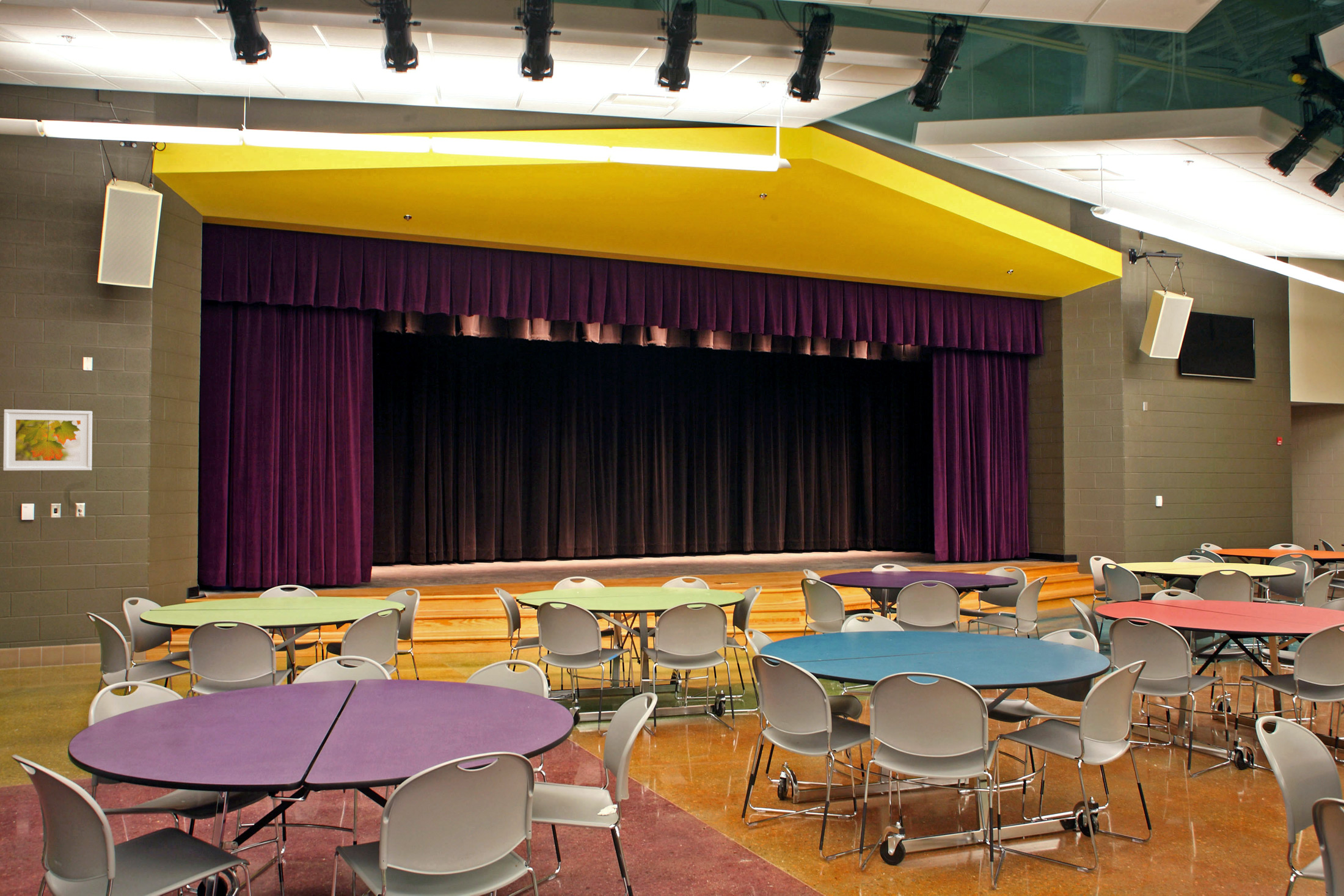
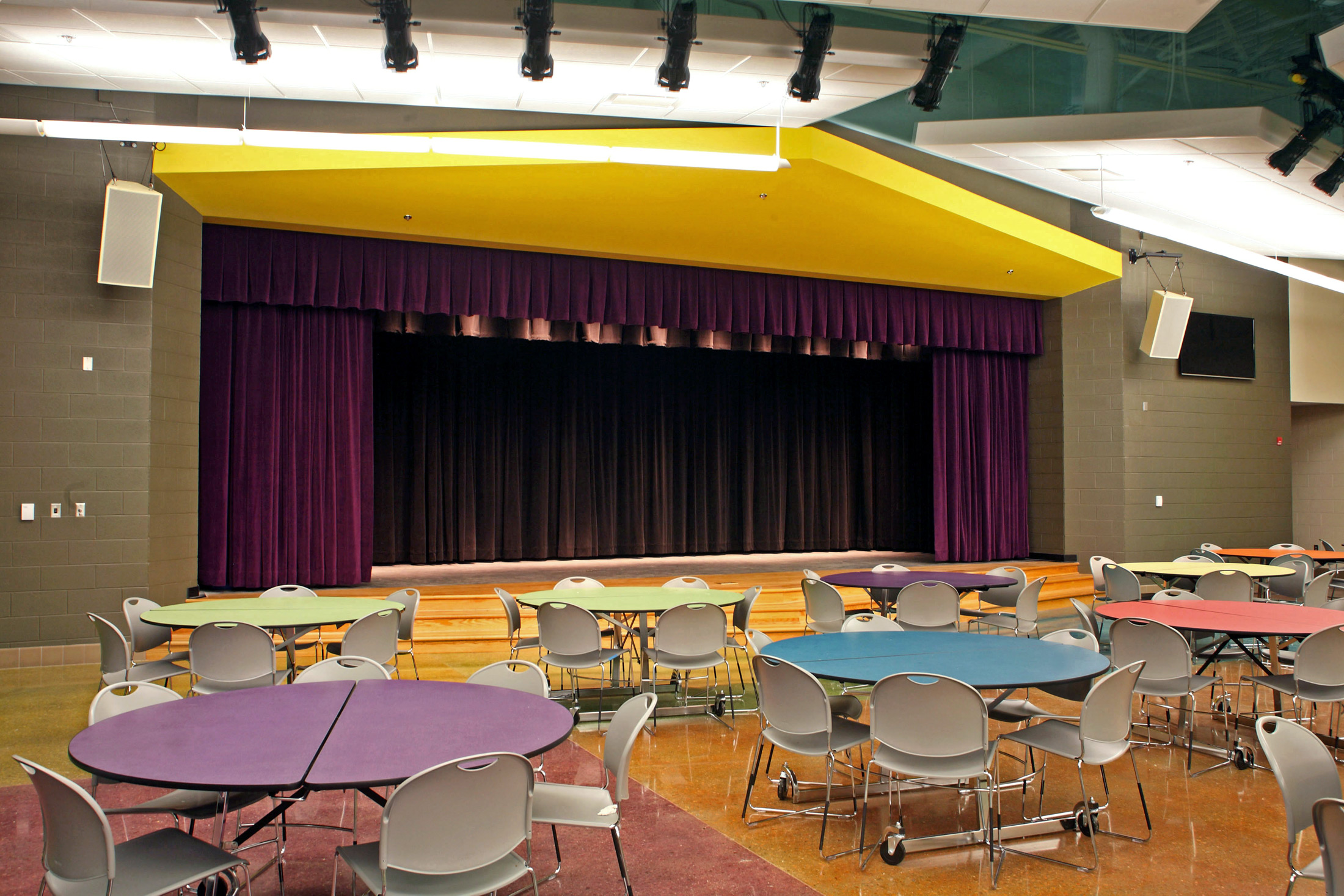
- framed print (48, 440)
